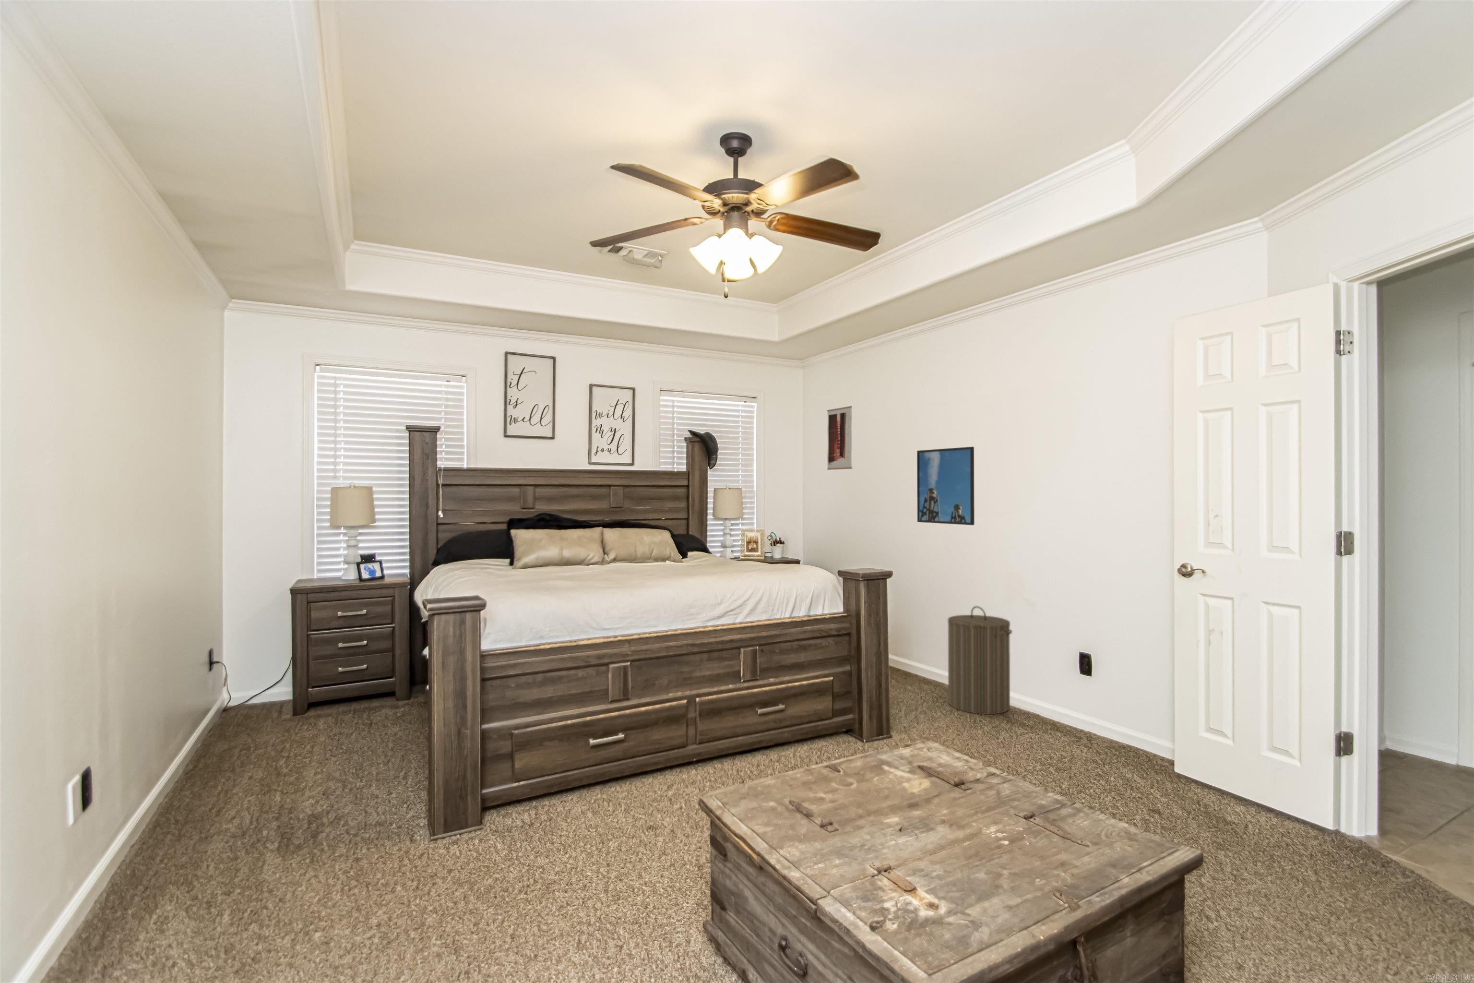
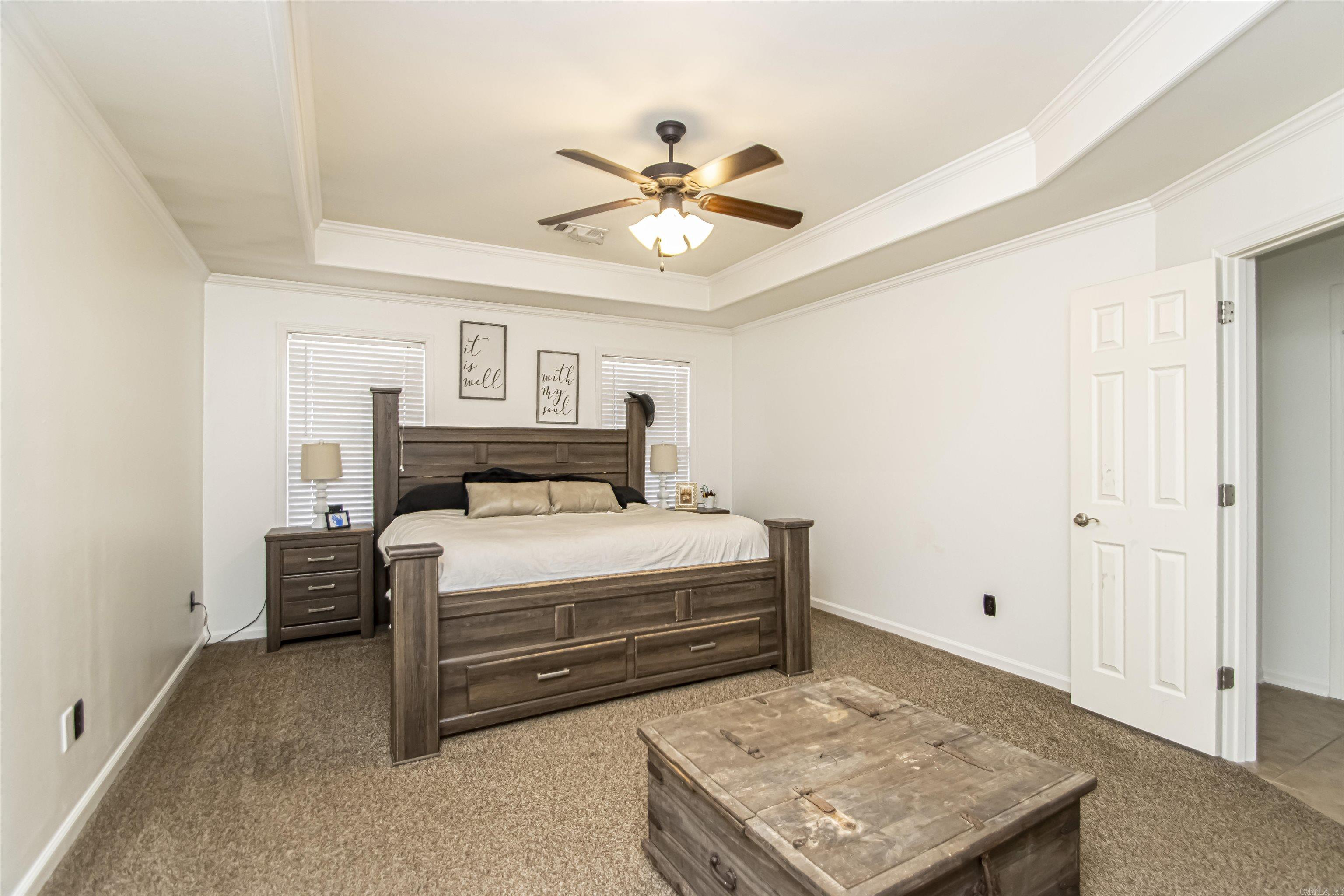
- laundry hamper (978, 656)
- wall art (839, 439)
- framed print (944, 486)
